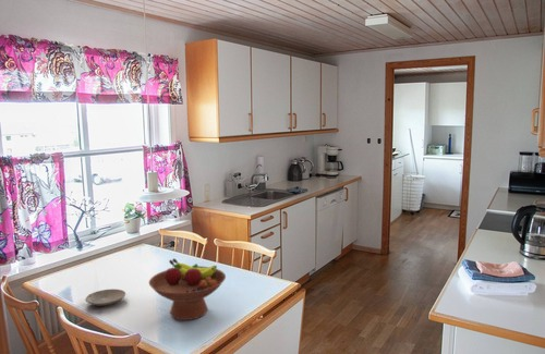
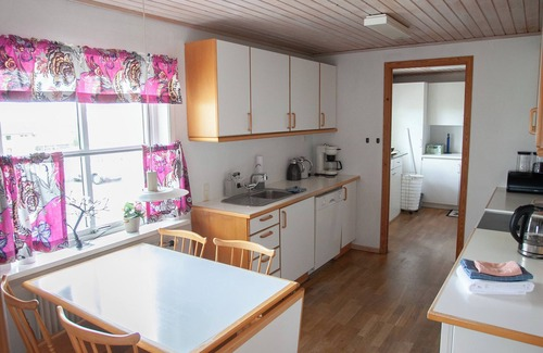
- fruit bowl (187, 289)
- plate (106, 298)
